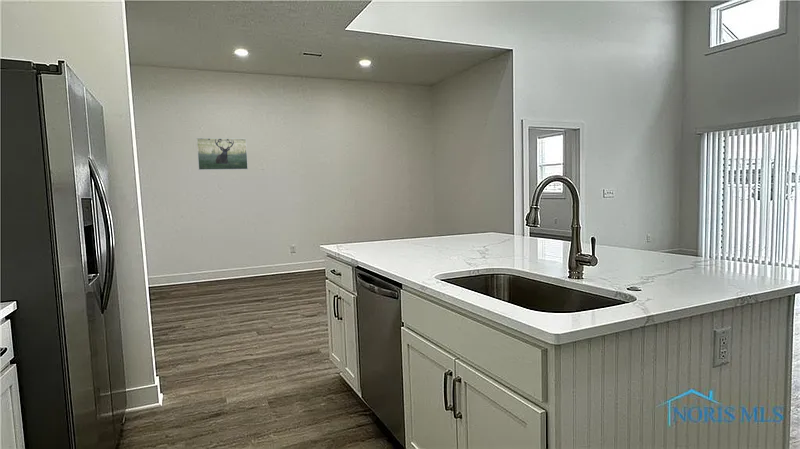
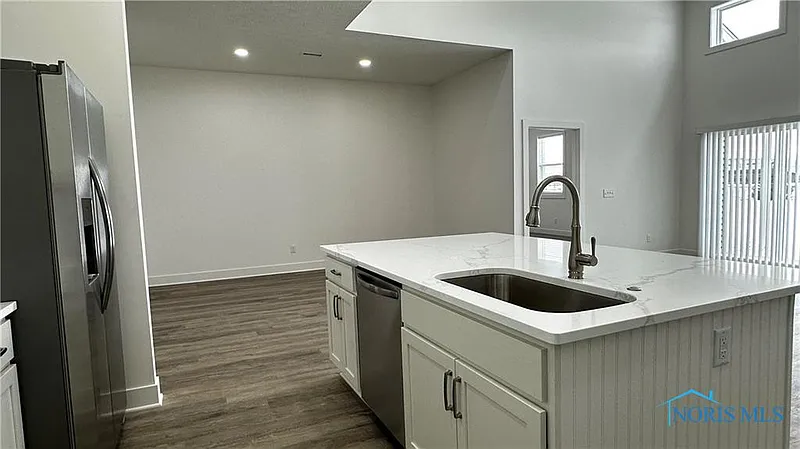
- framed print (222, 154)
